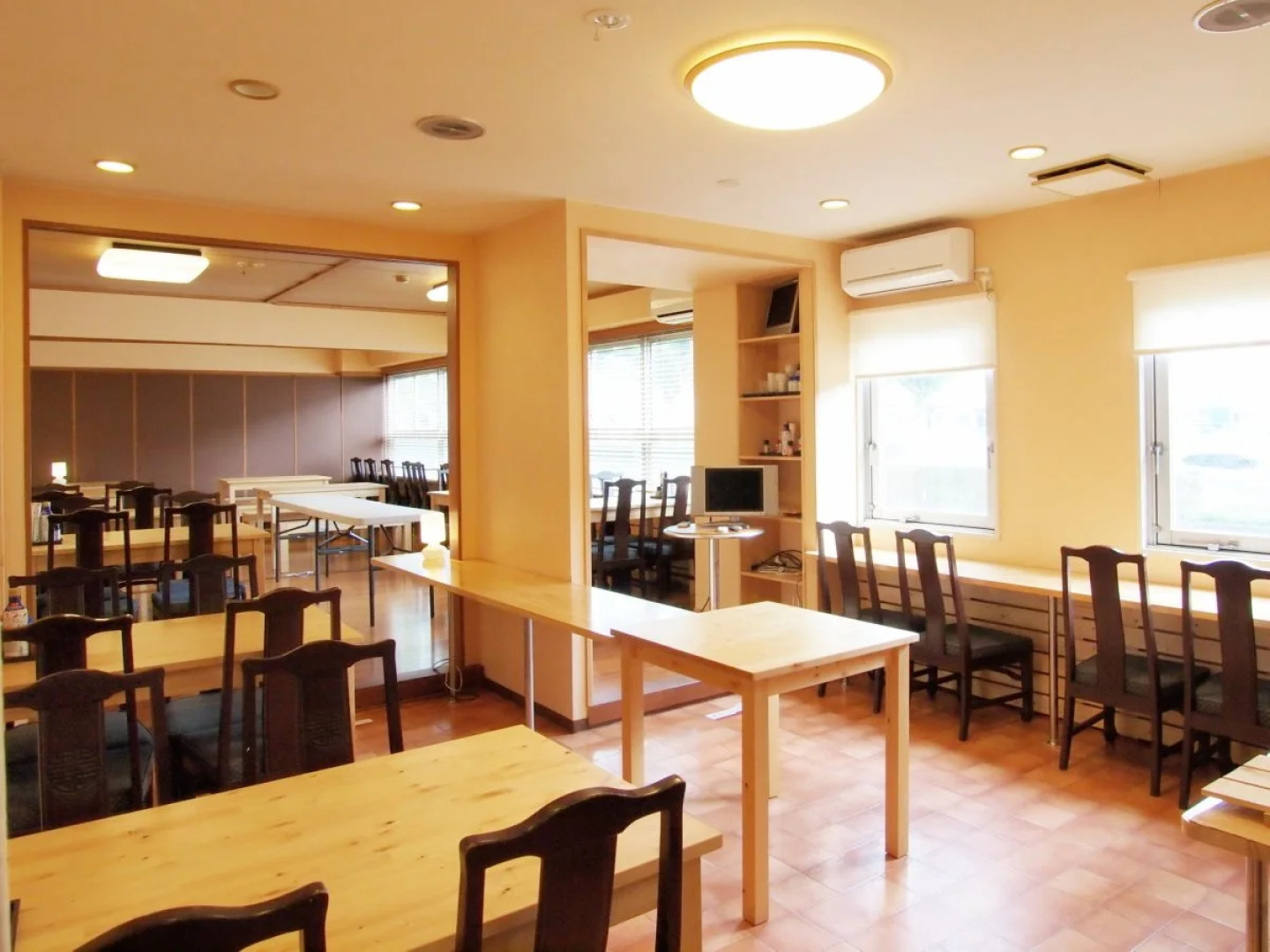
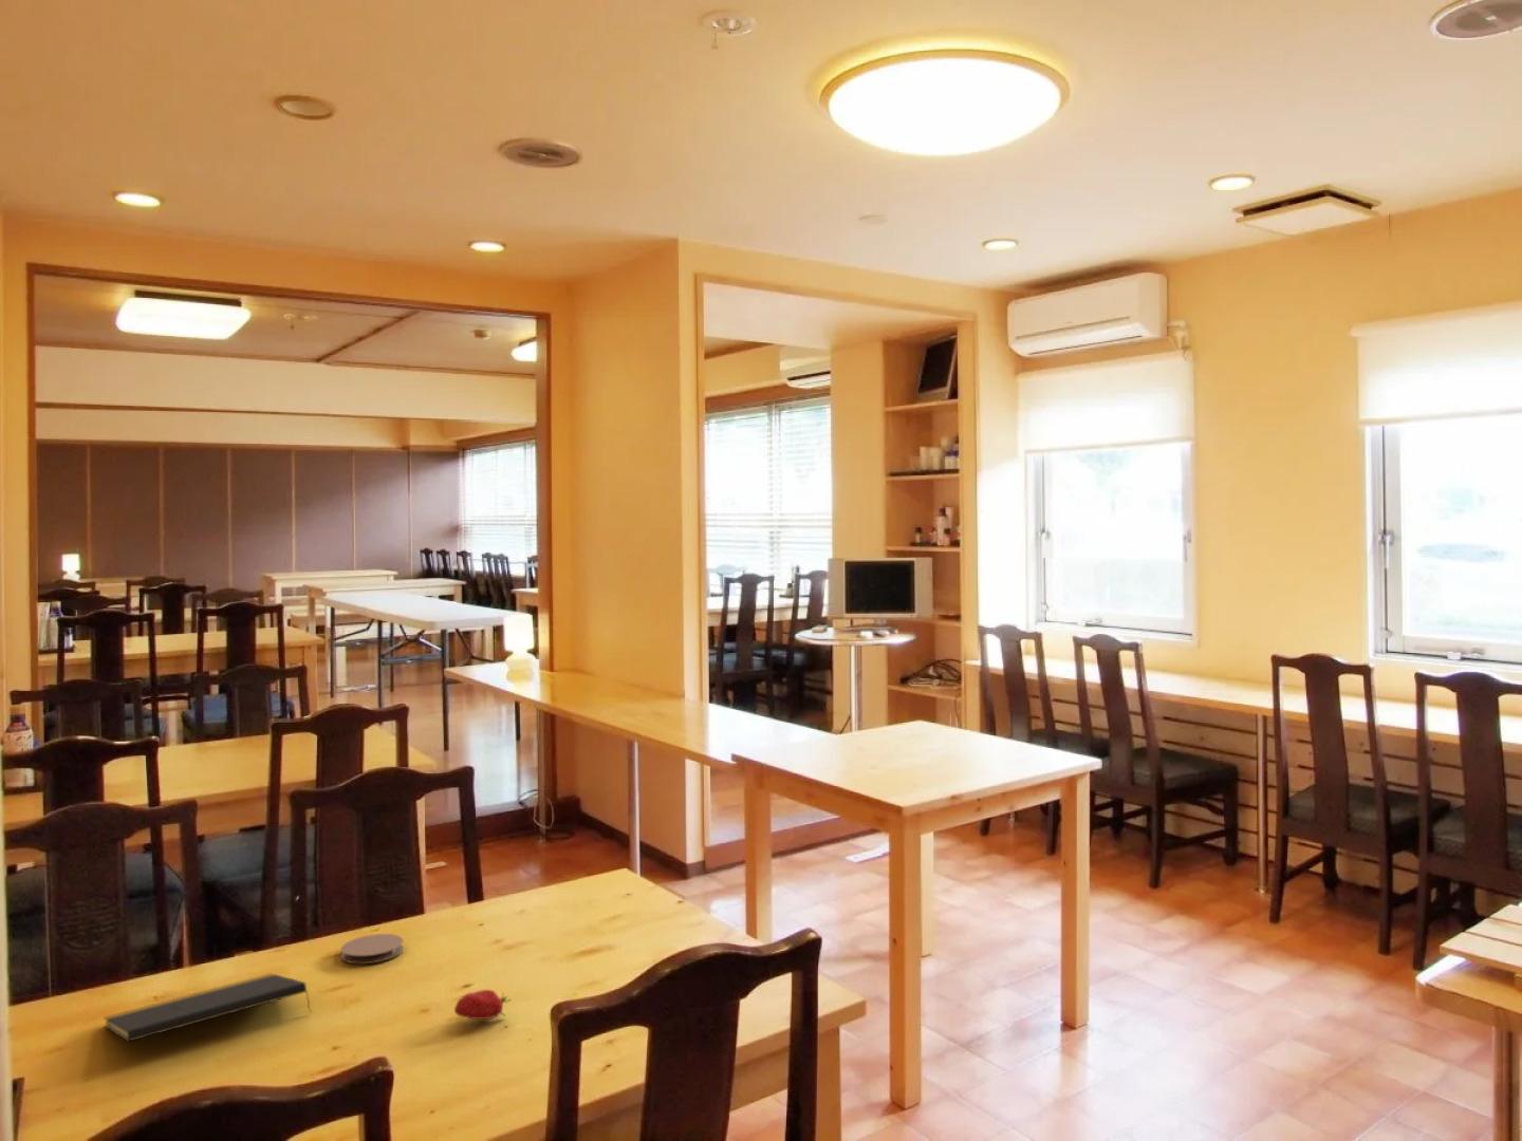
+ coaster (372, 948)
+ notepad (206, 1003)
+ fruit (483, 1004)
